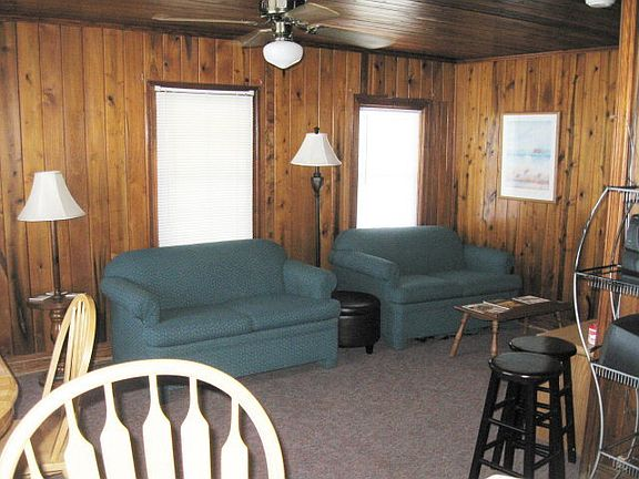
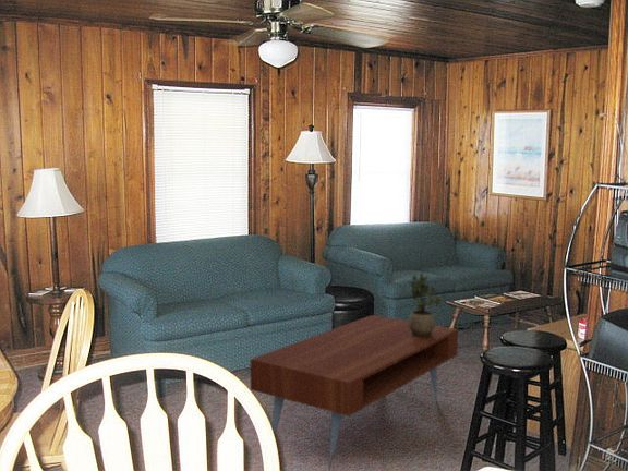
+ potted plant (426, 304)
+ coffee table (362, 384)
